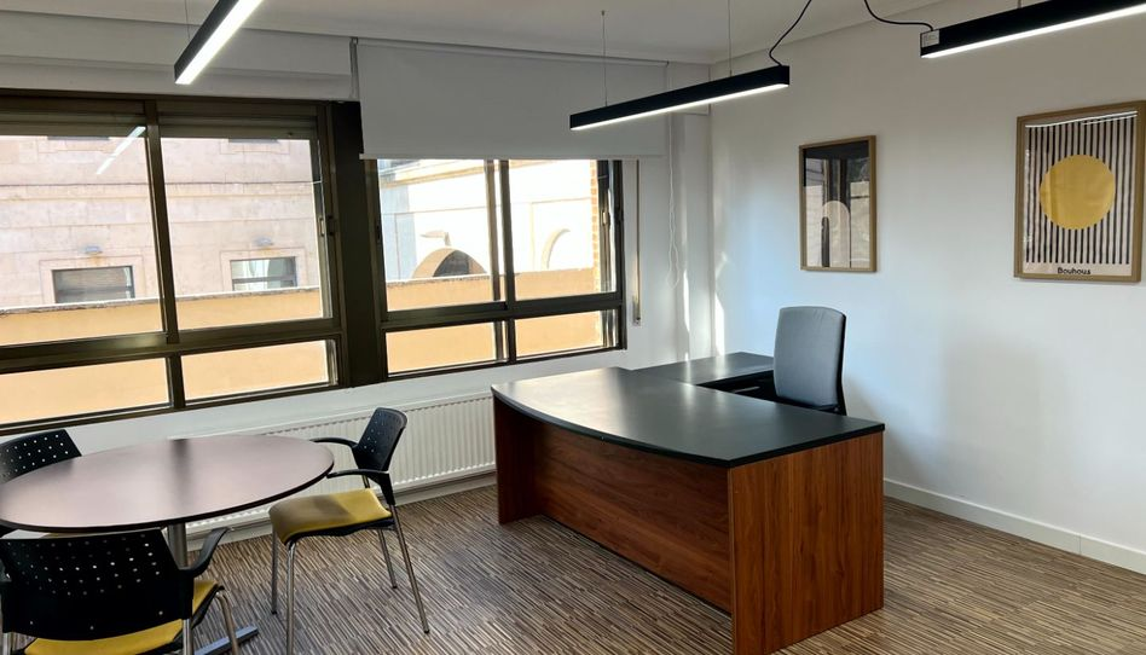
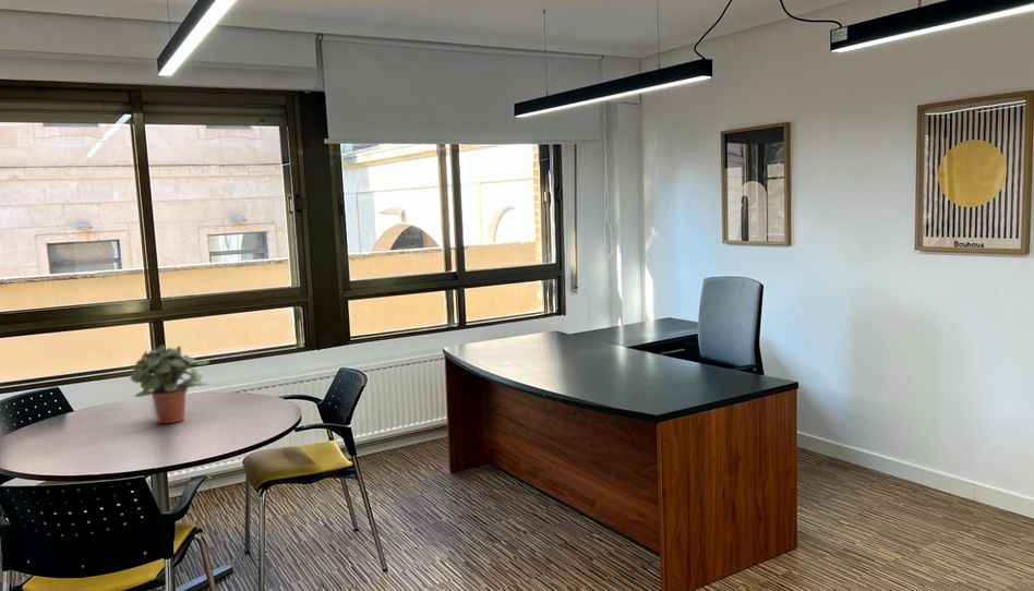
+ potted plant (169, 382)
